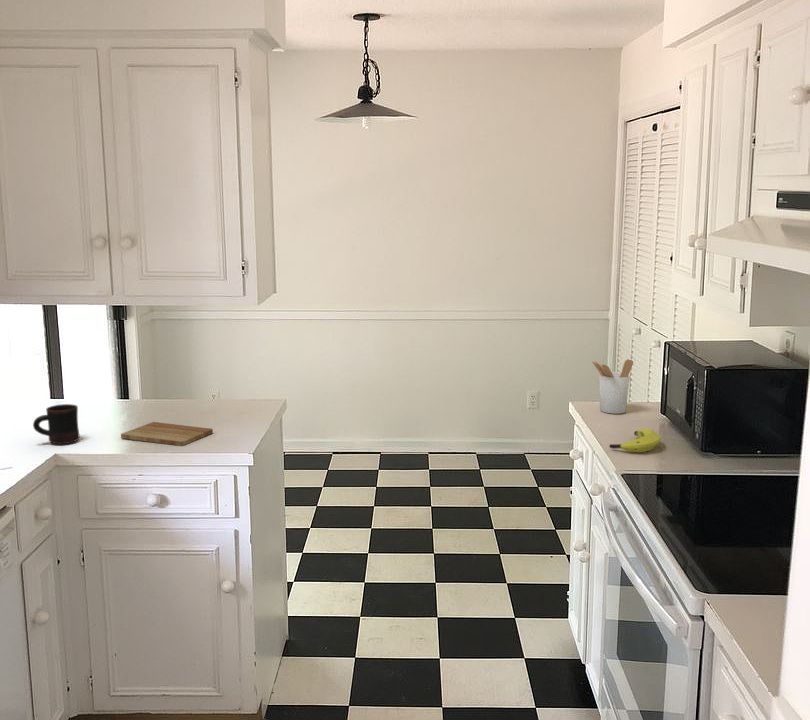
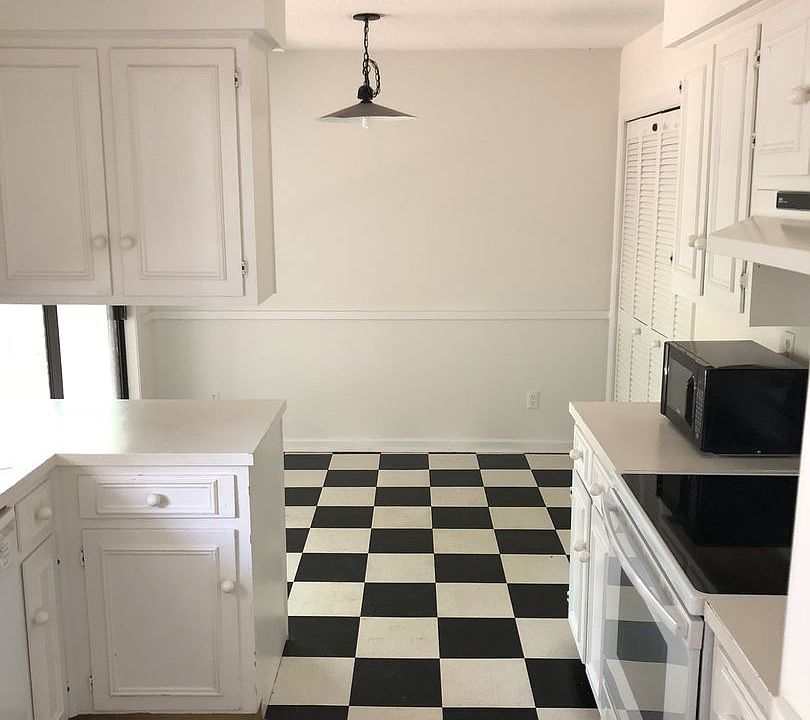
- mug (56, 425)
- utensil holder (609, 385)
- cutting board (167, 433)
- banana (635, 435)
